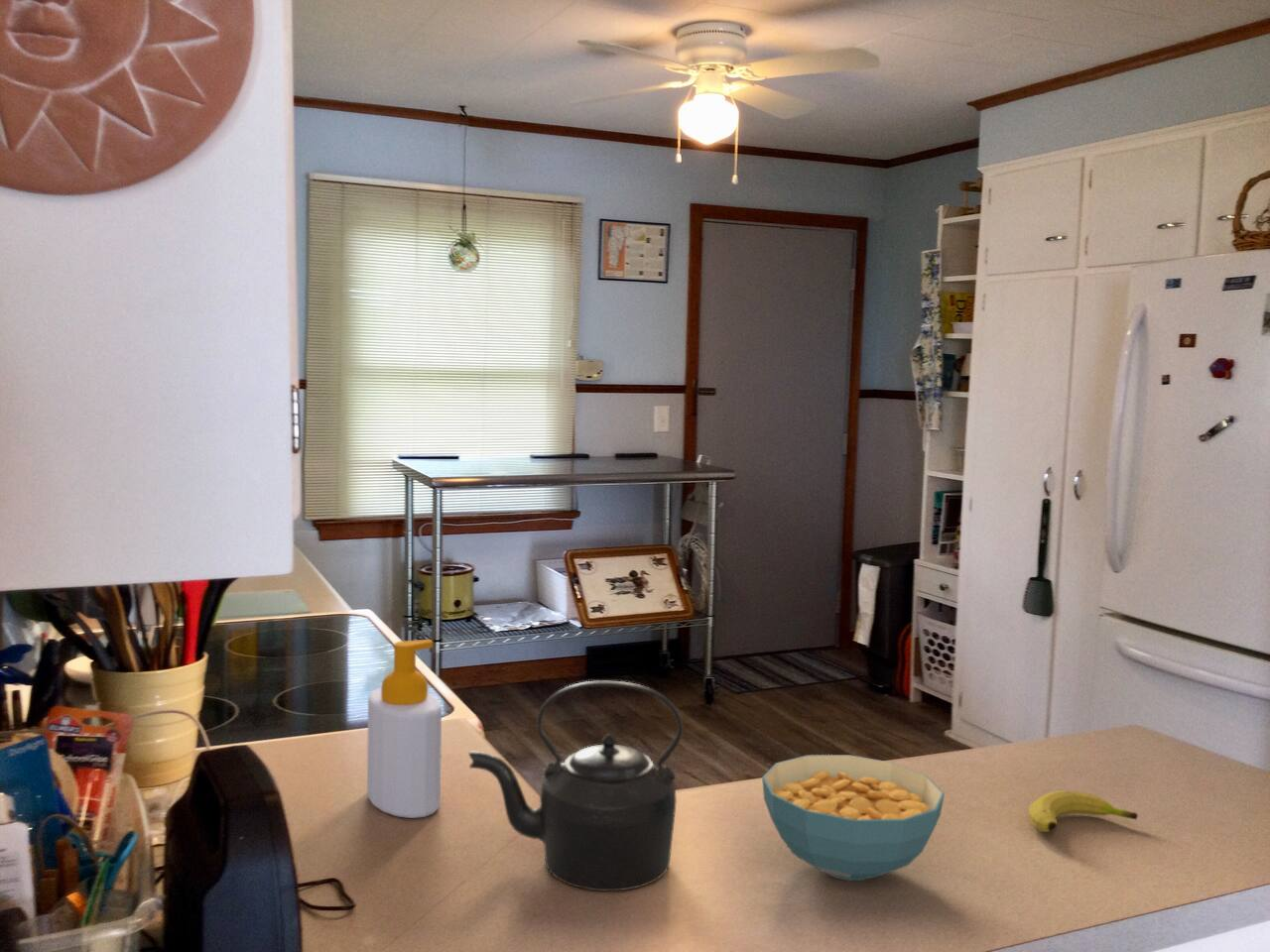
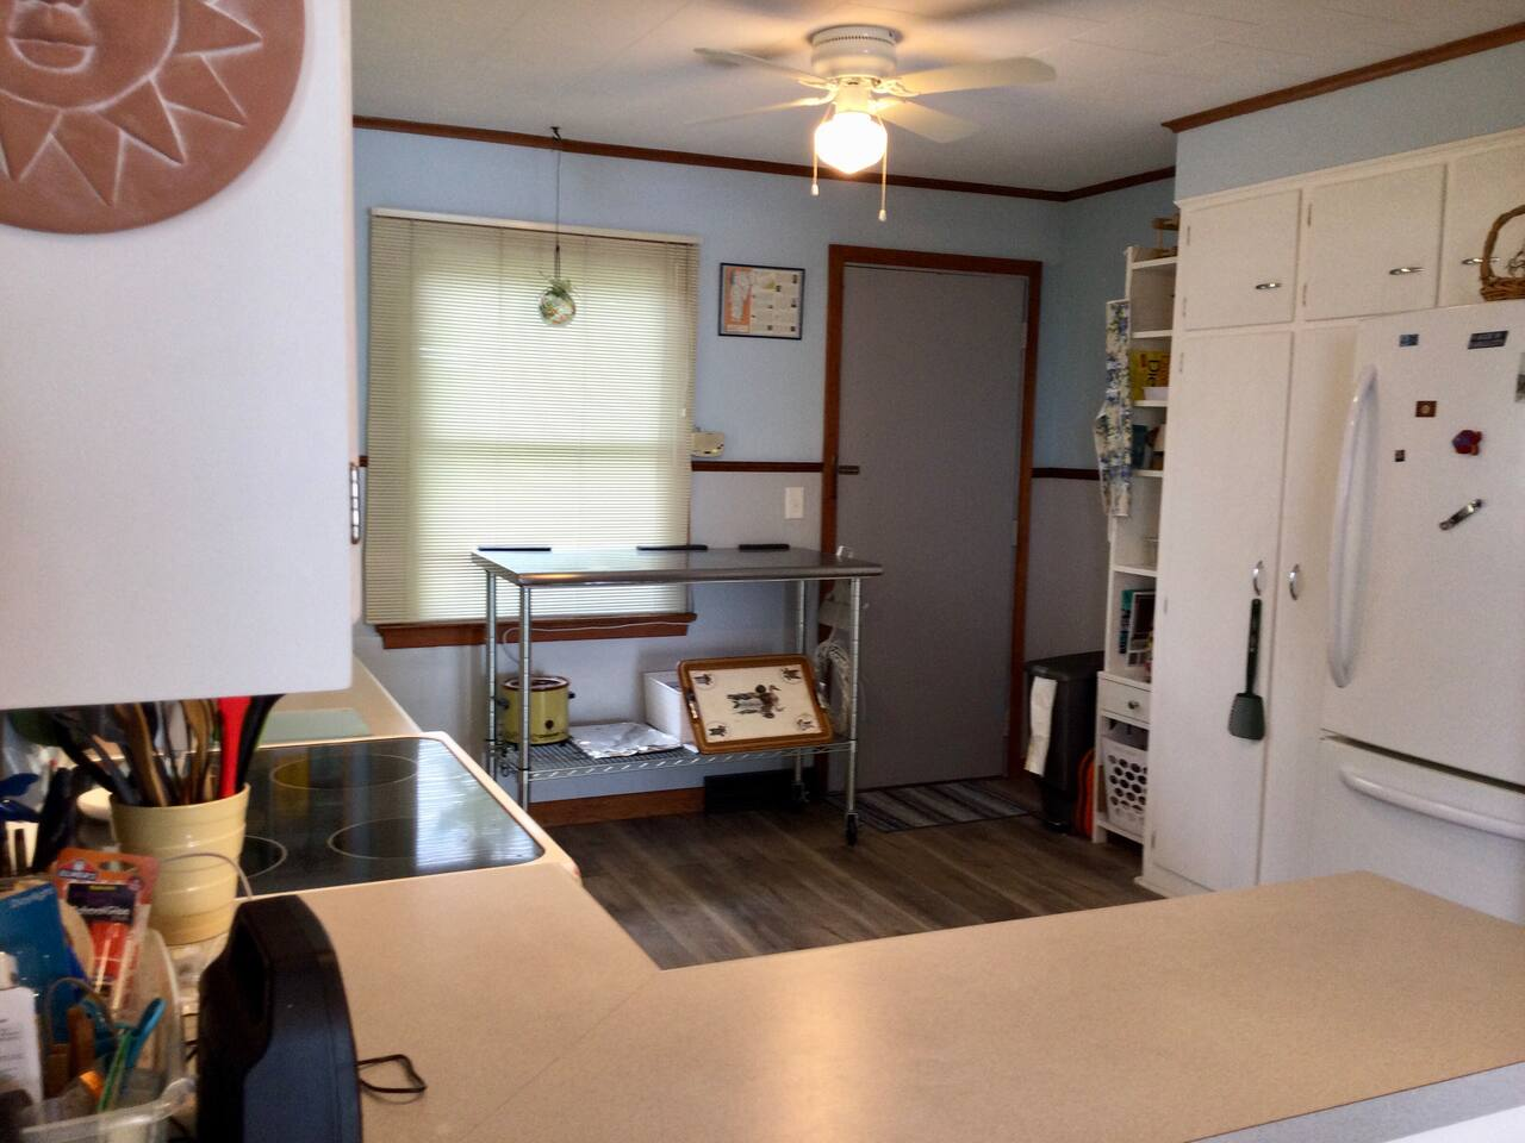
- fruit (1082, 813)
- kettle (573, 772)
- soap bottle (404, 722)
- cereal bowl (849, 827)
